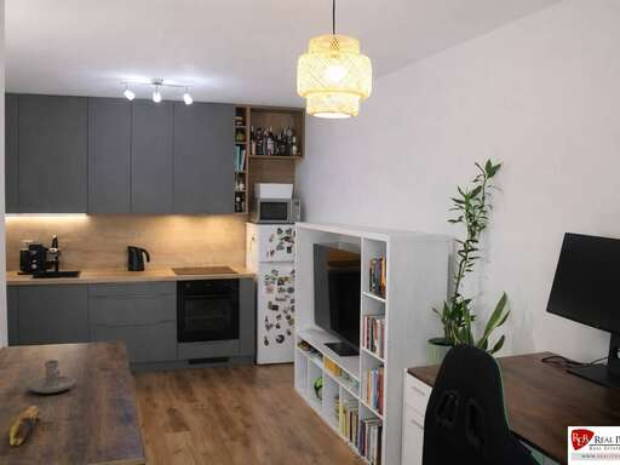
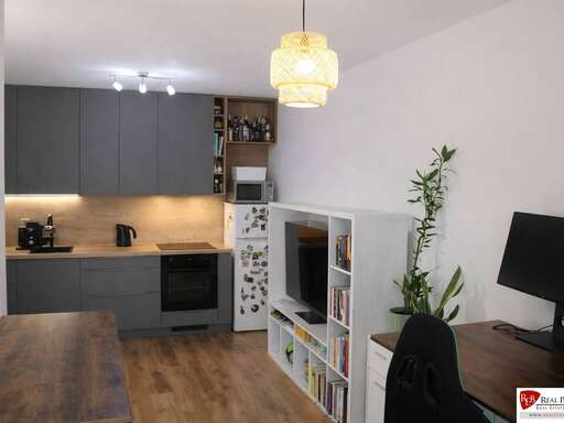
- candle holder (51, 374)
- banana (25, 421)
